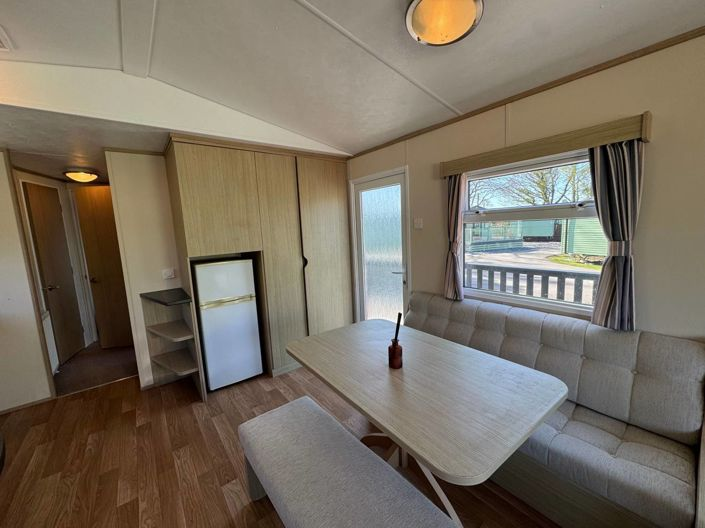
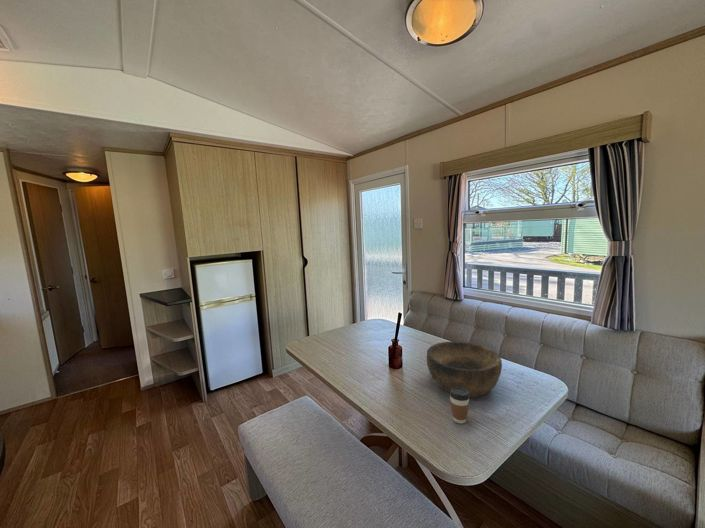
+ coffee cup (459, 405)
+ bowl (462, 368)
